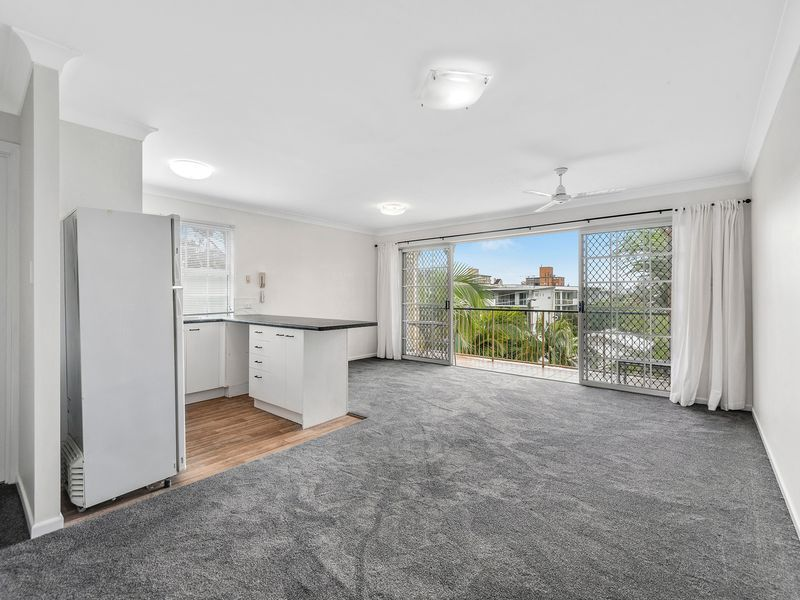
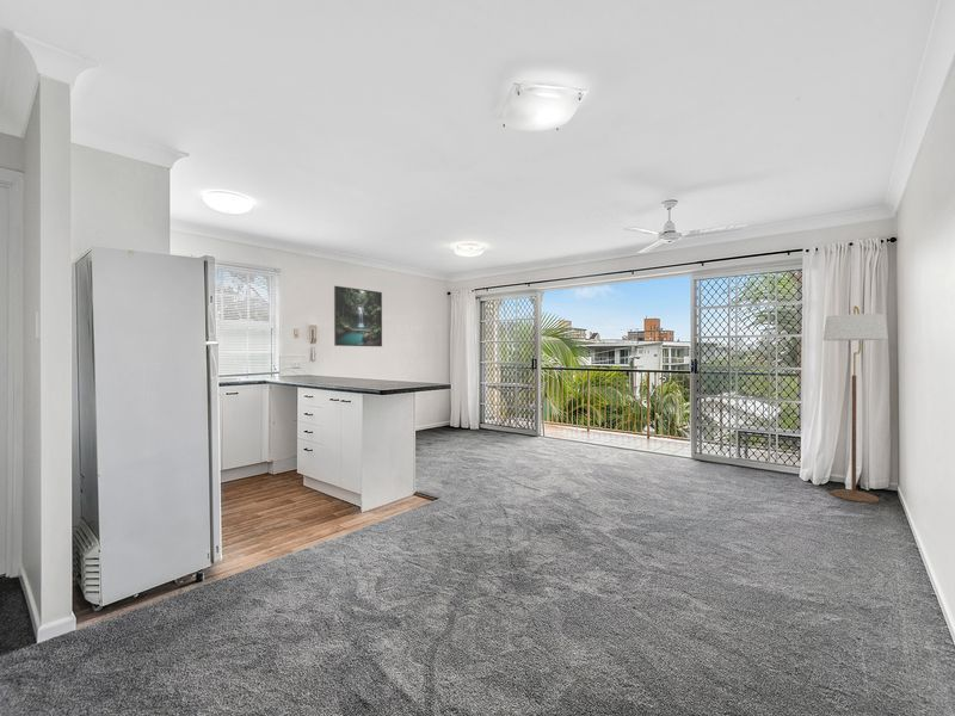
+ floor lamp (855, 400)
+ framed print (359, 317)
